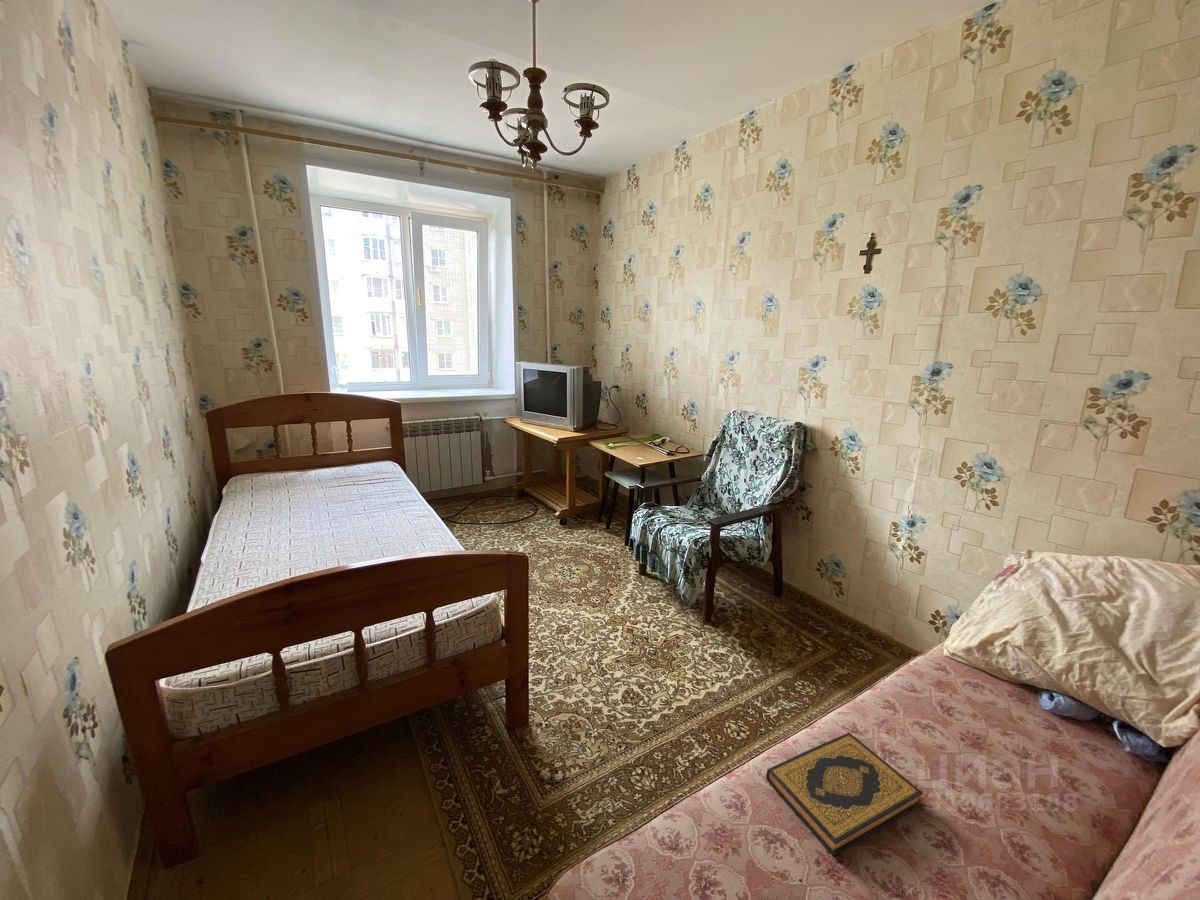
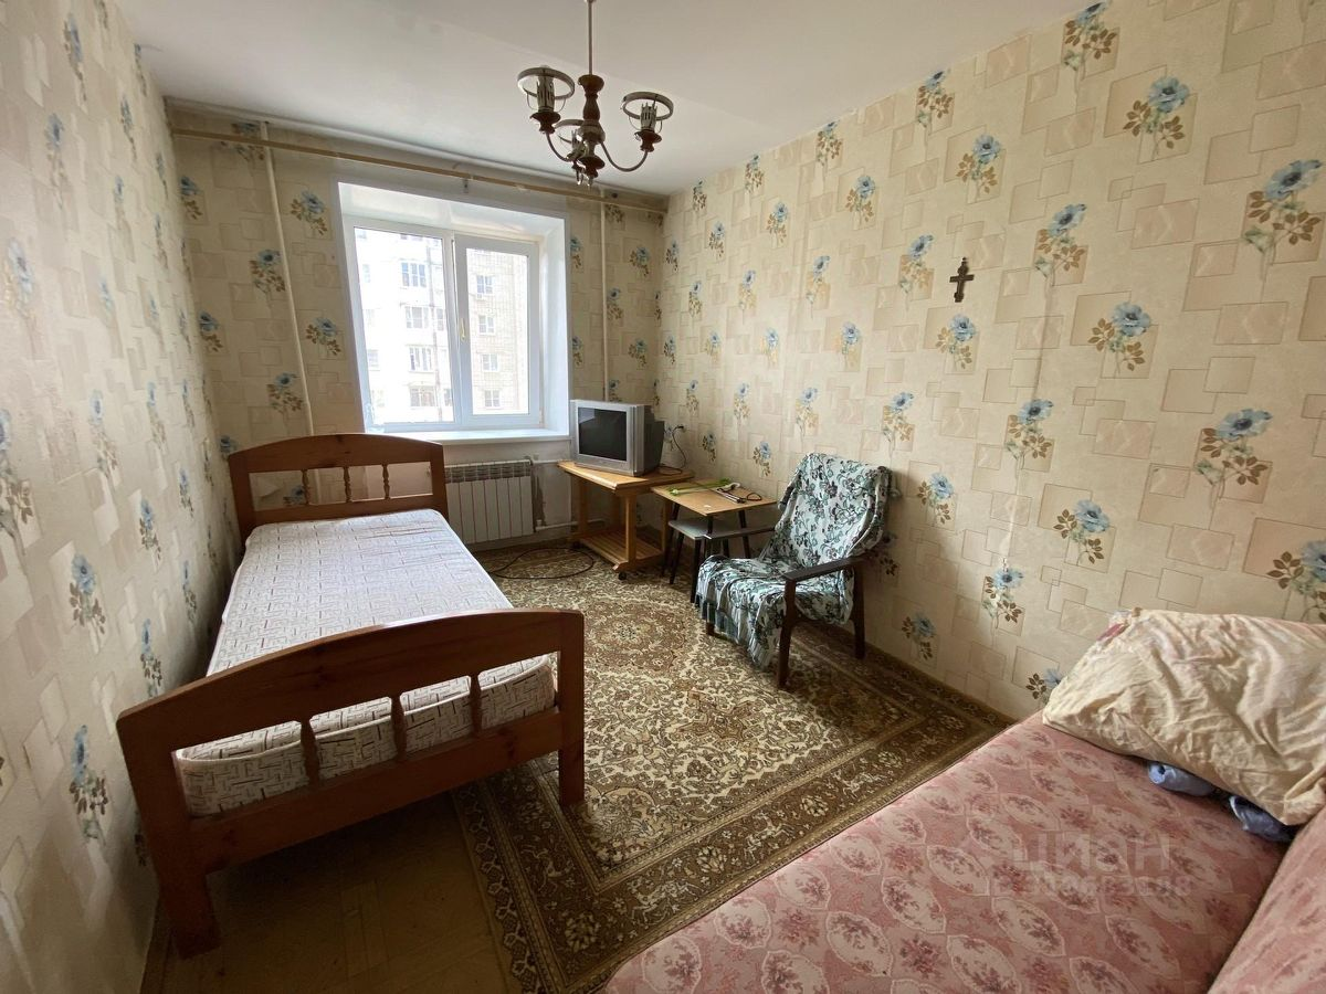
- hardback book (841, 785)
